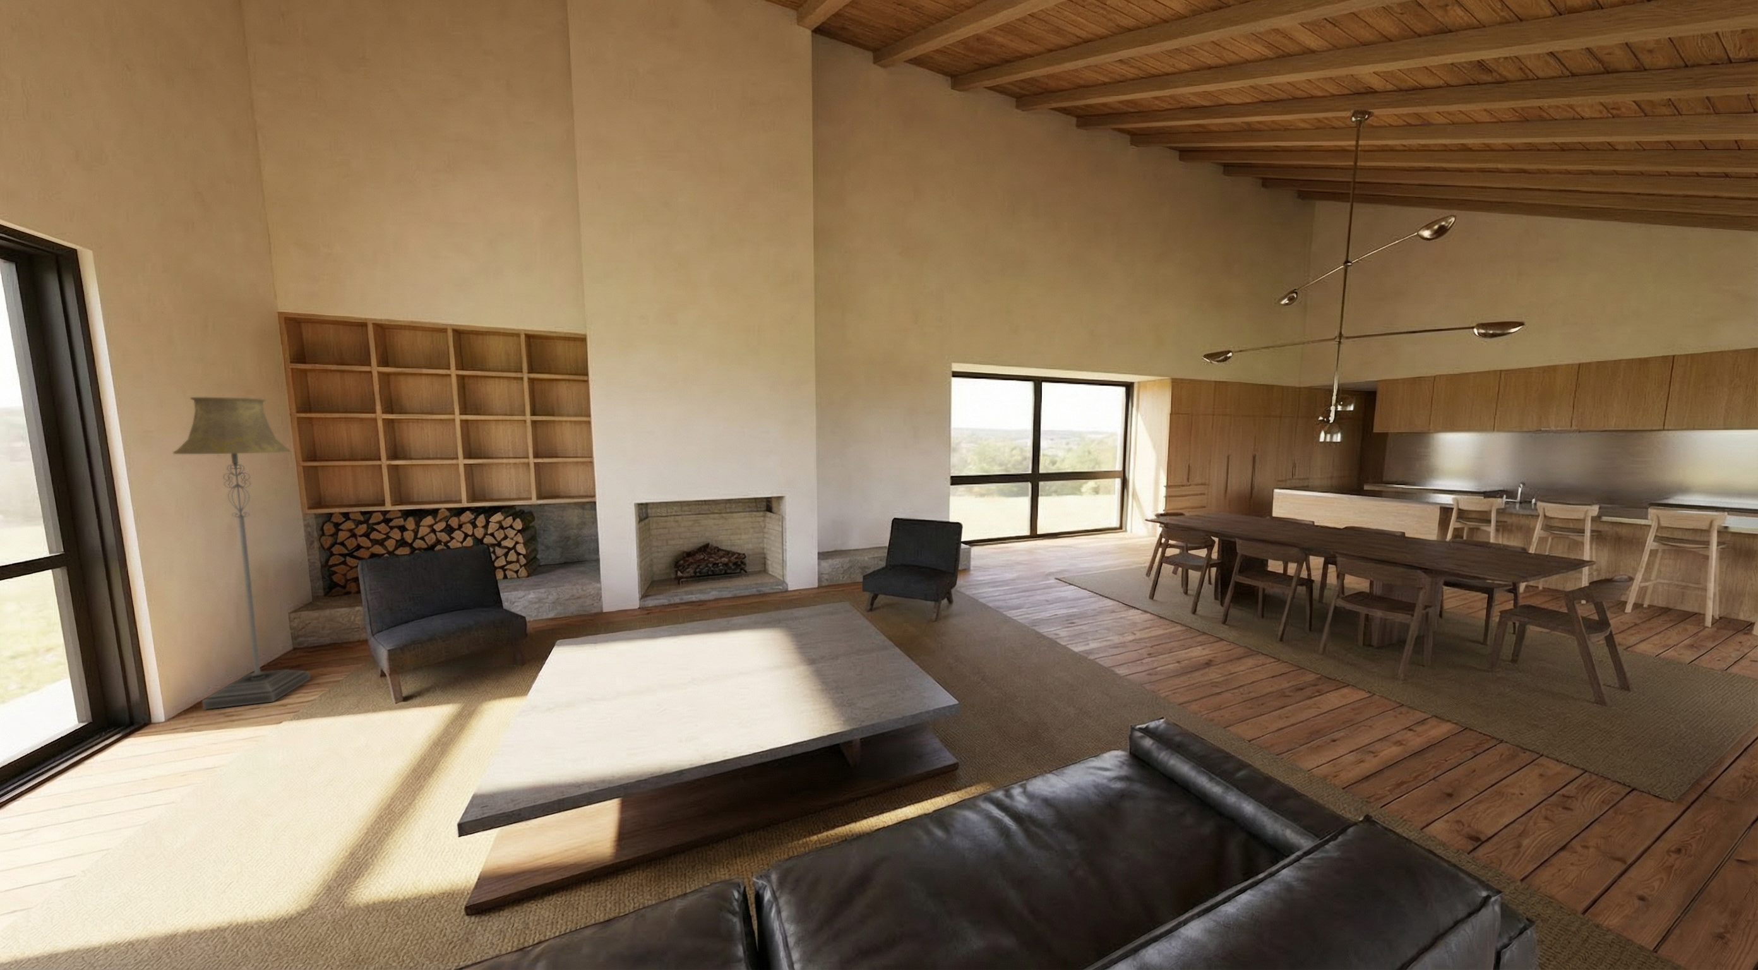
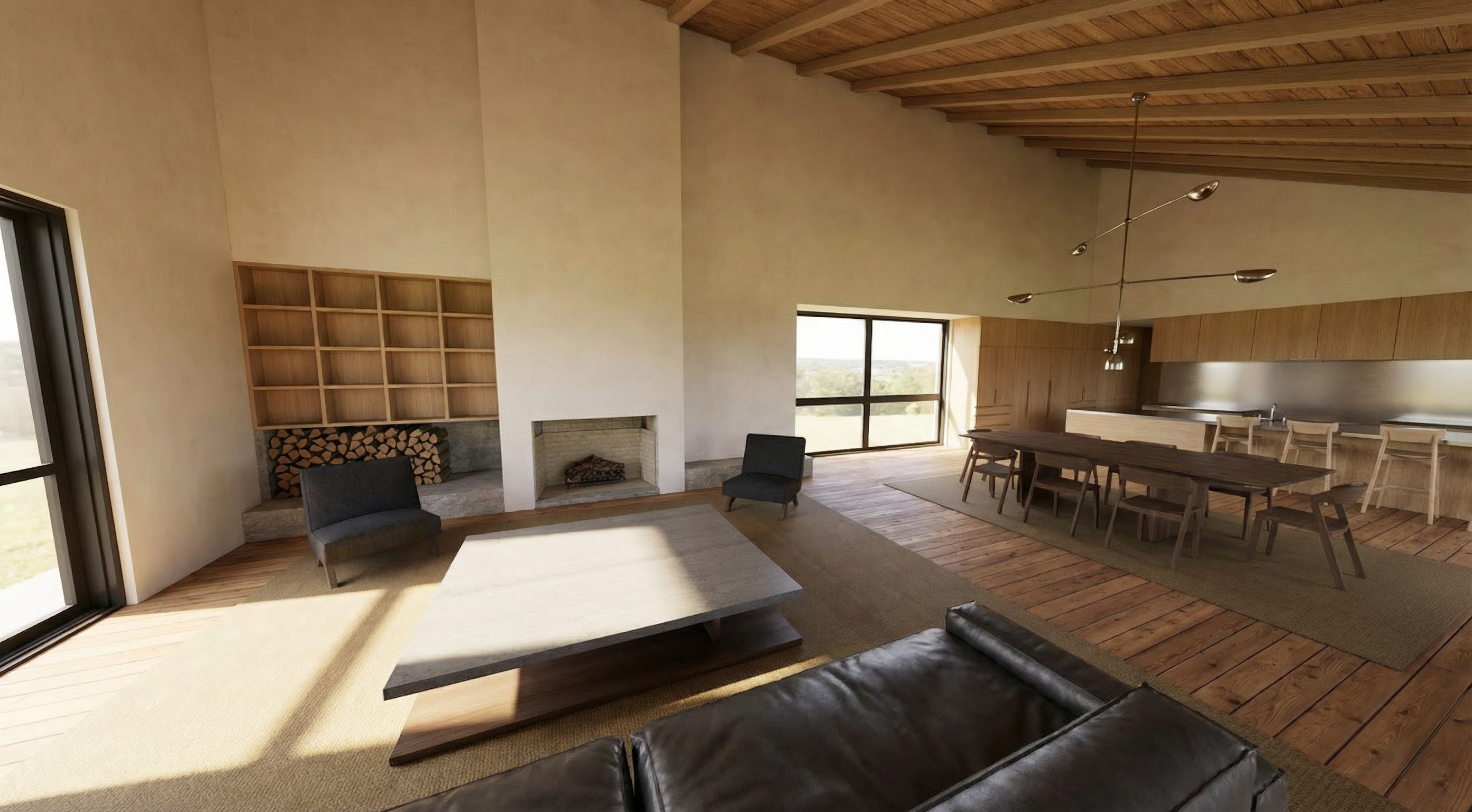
- floor lamp (245, 550)
